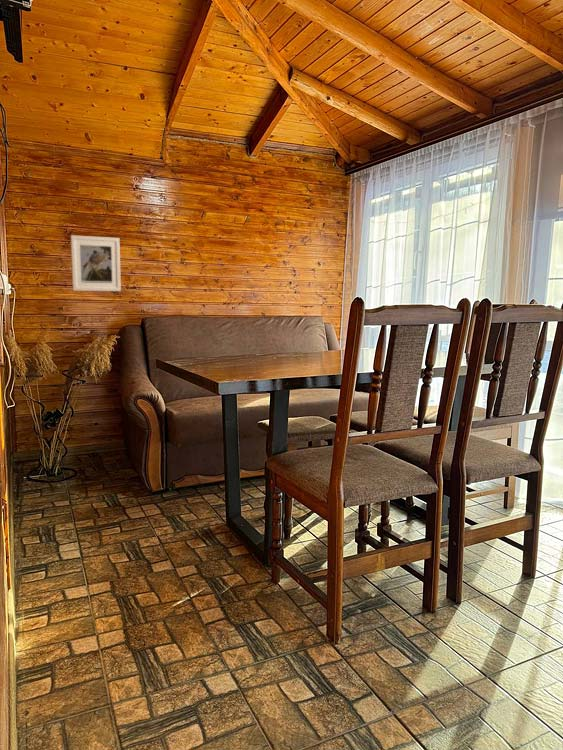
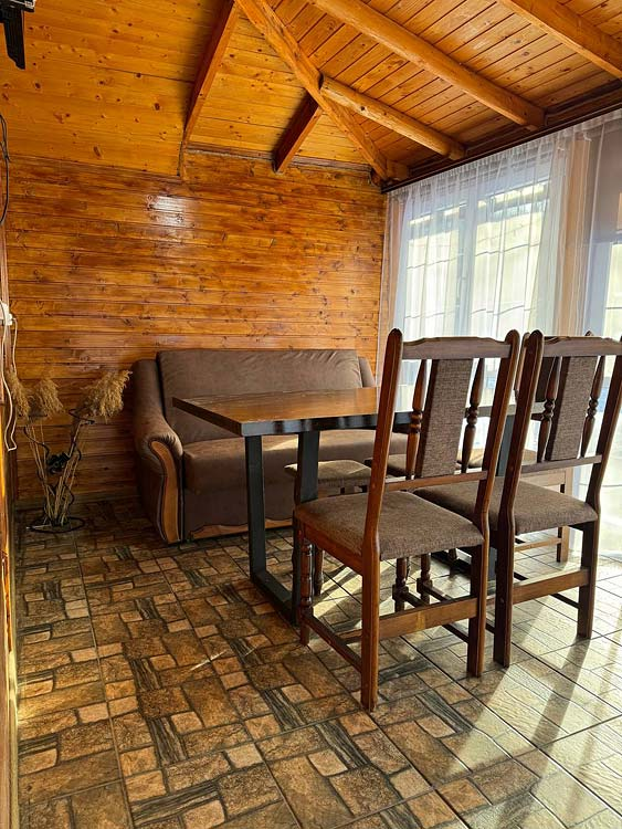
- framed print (96, 264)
